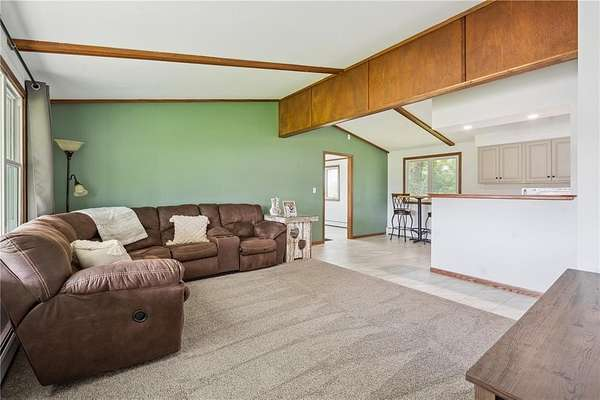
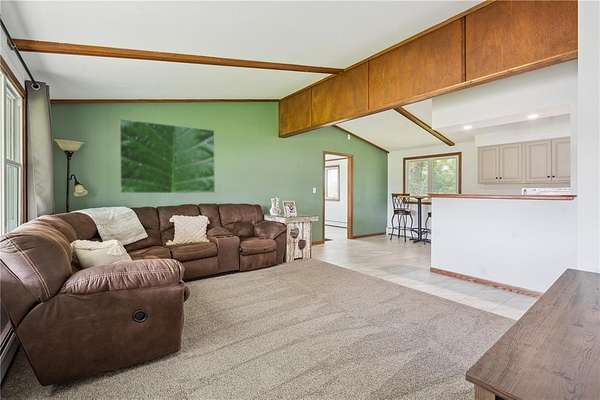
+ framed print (170, 159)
